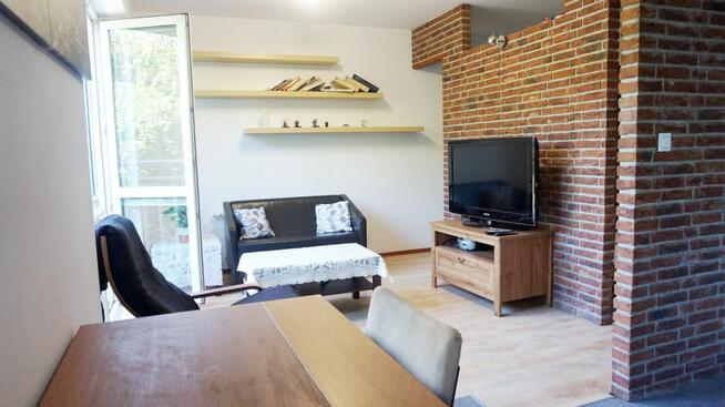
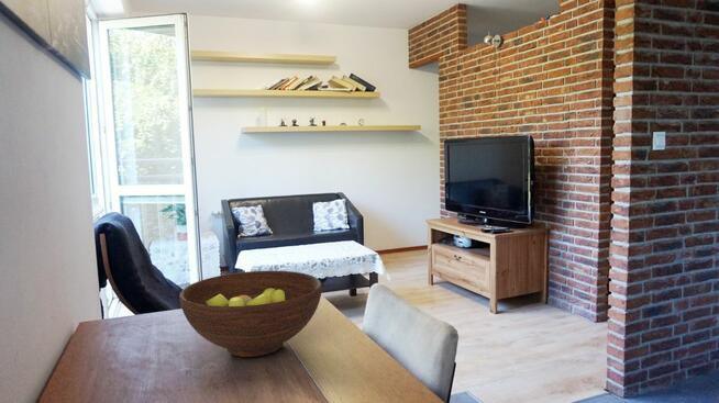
+ fruit bowl (254, 316)
